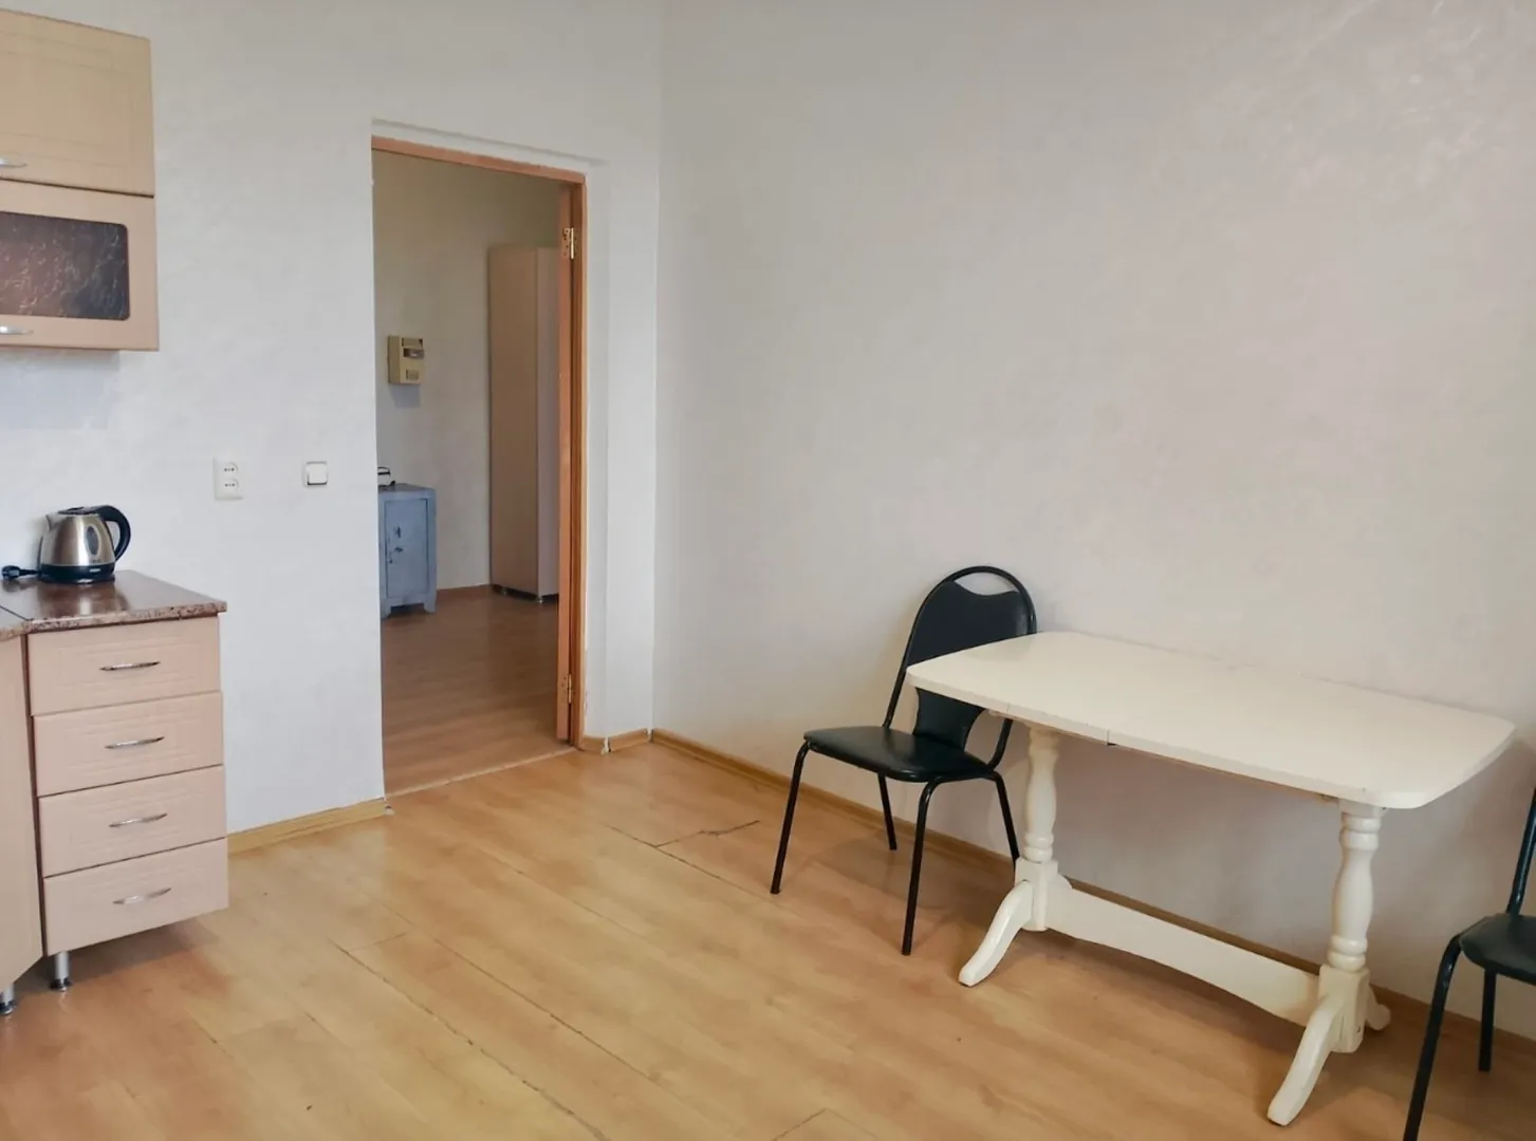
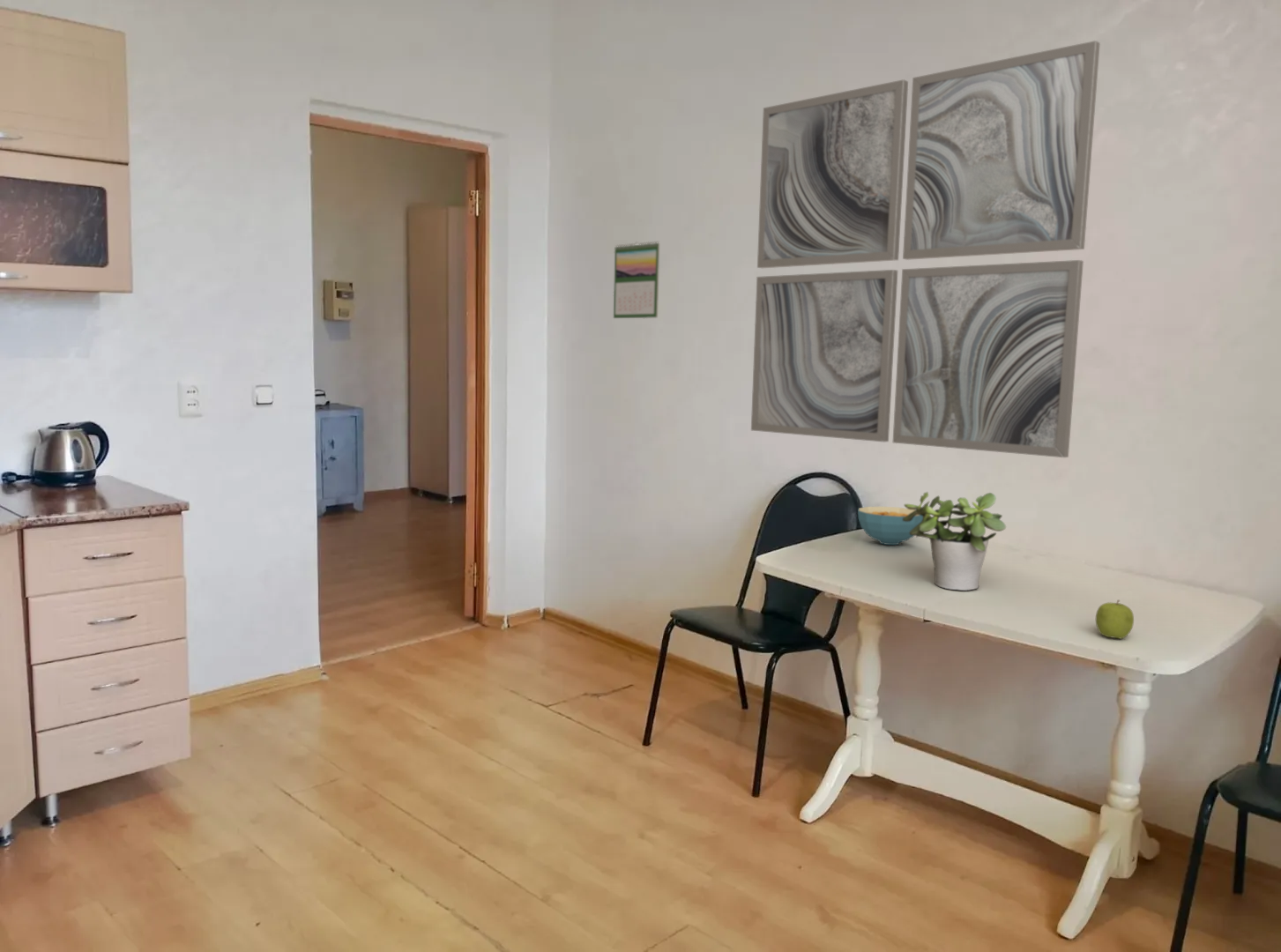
+ fruit (1114, 618)
+ calendar (636, 279)
+ cereal bowl (890, 527)
+ wall art (902, 269)
+ potted plant (953, 539)
